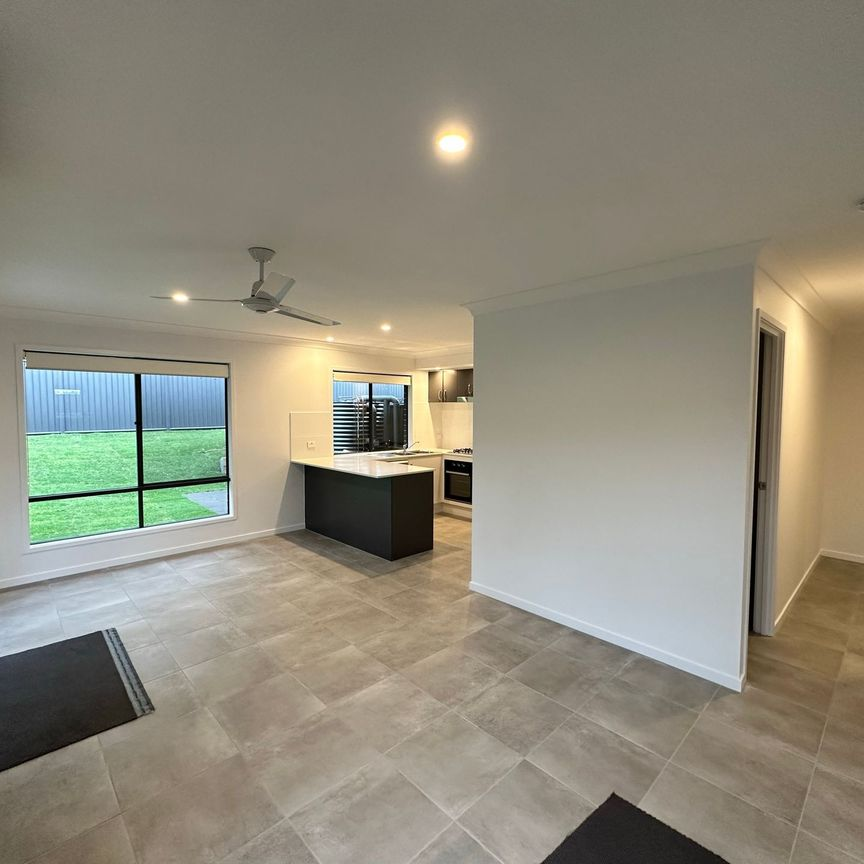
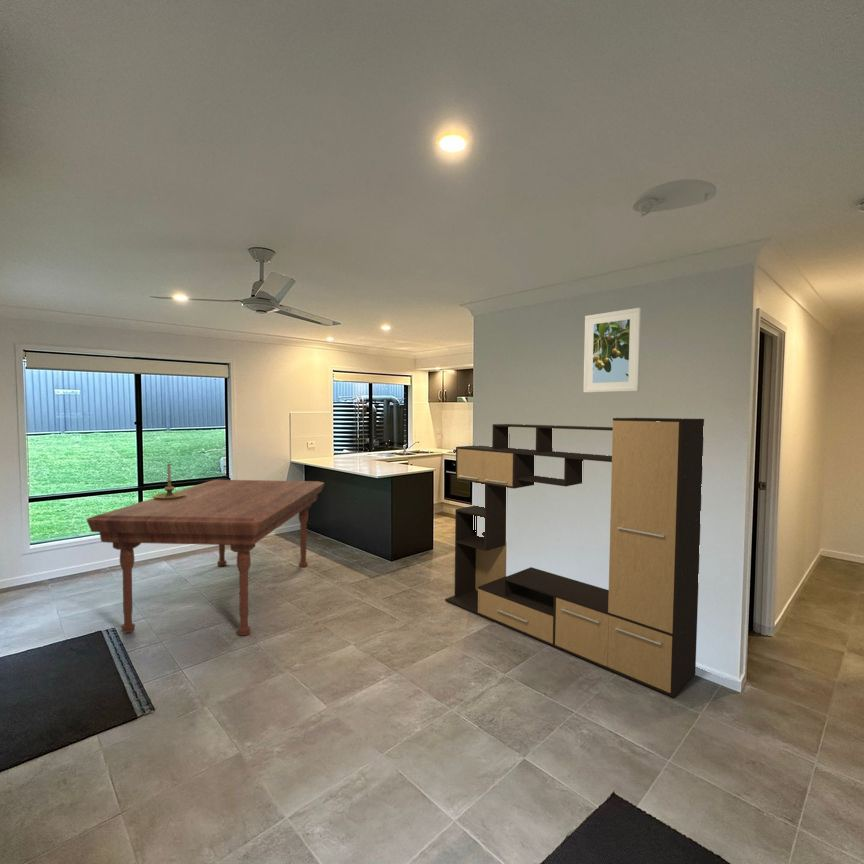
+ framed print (611, 352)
+ smoke detector (673, 200)
+ media console (558, 485)
+ candle holder (169, 480)
+ dining table (230, 544)
